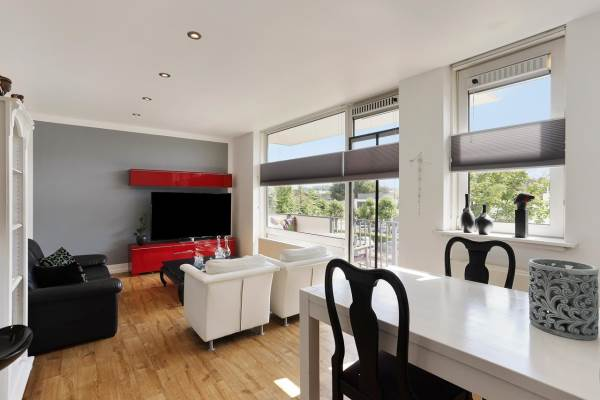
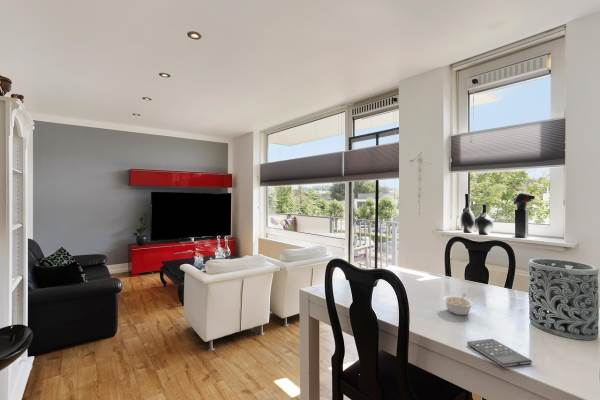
+ legume (457, 304)
+ smartphone (497, 351)
